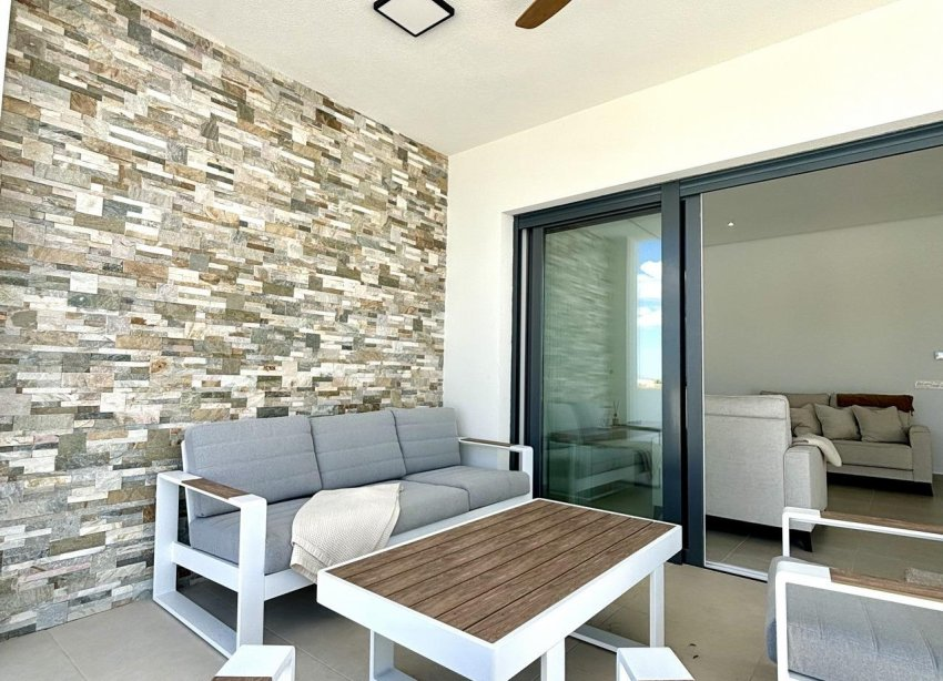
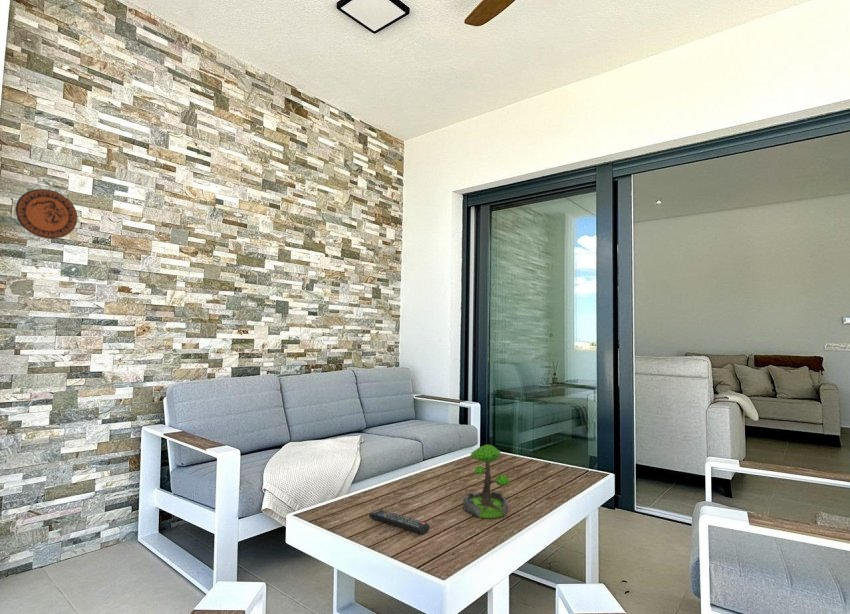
+ plant (486, 476)
+ decorative plate (47, 214)
+ remote control (398, 521)
